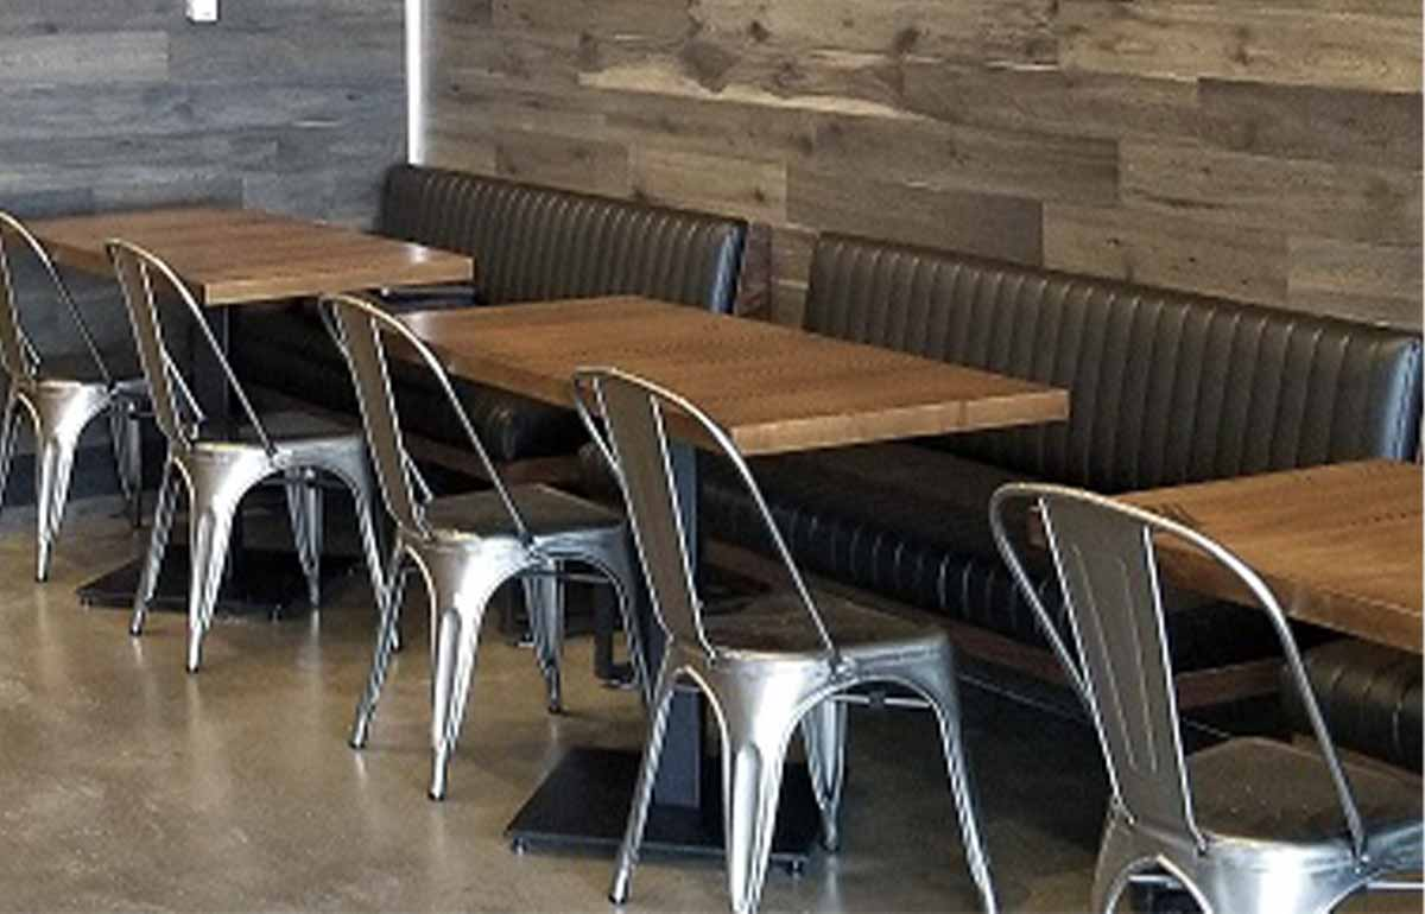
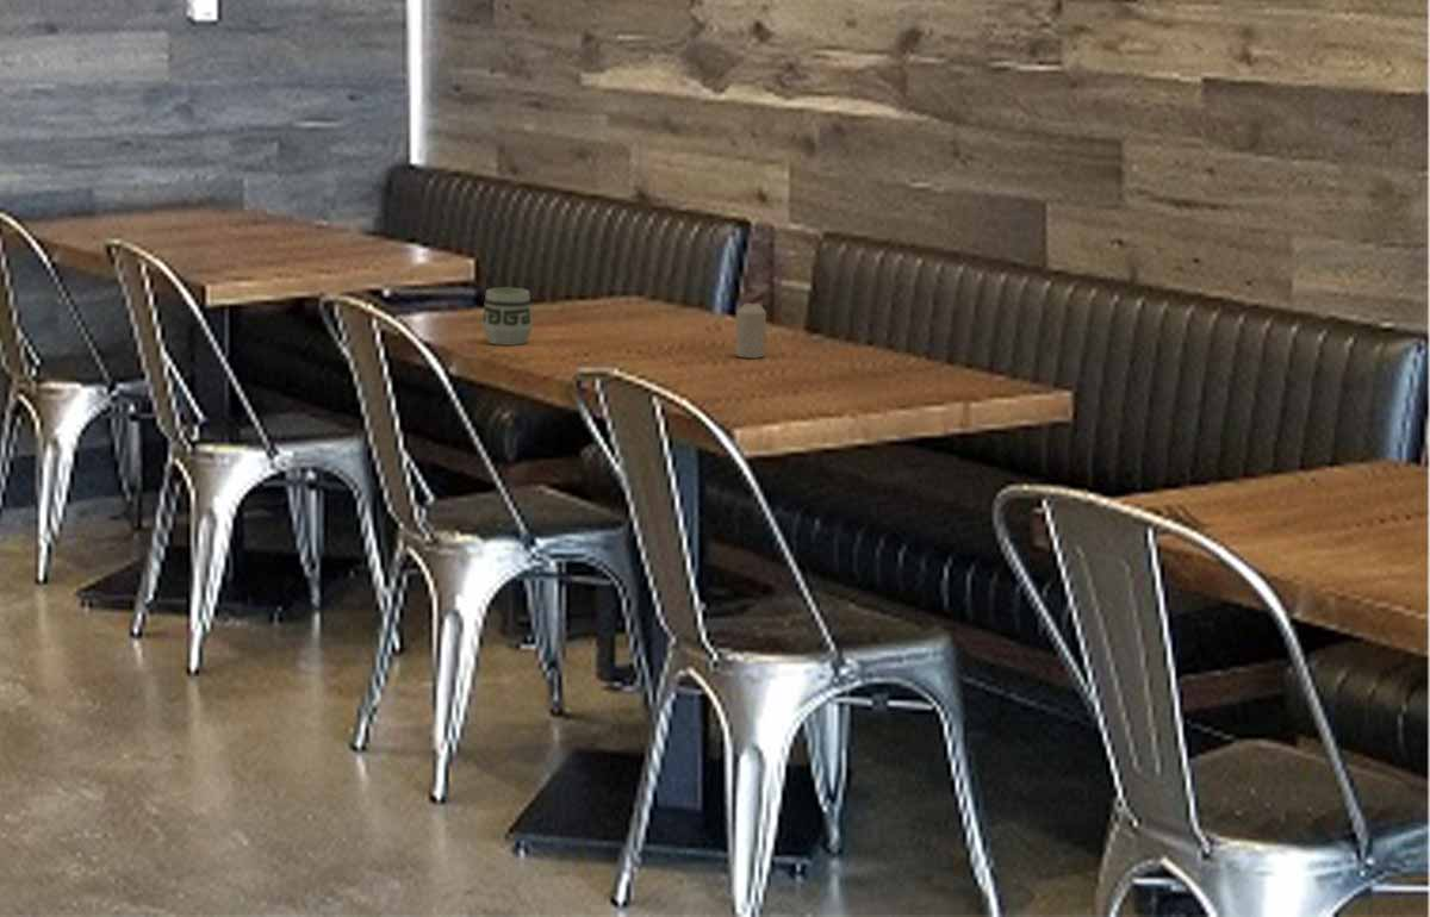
+ candle (751, 329)
+ cup (506, 316)
